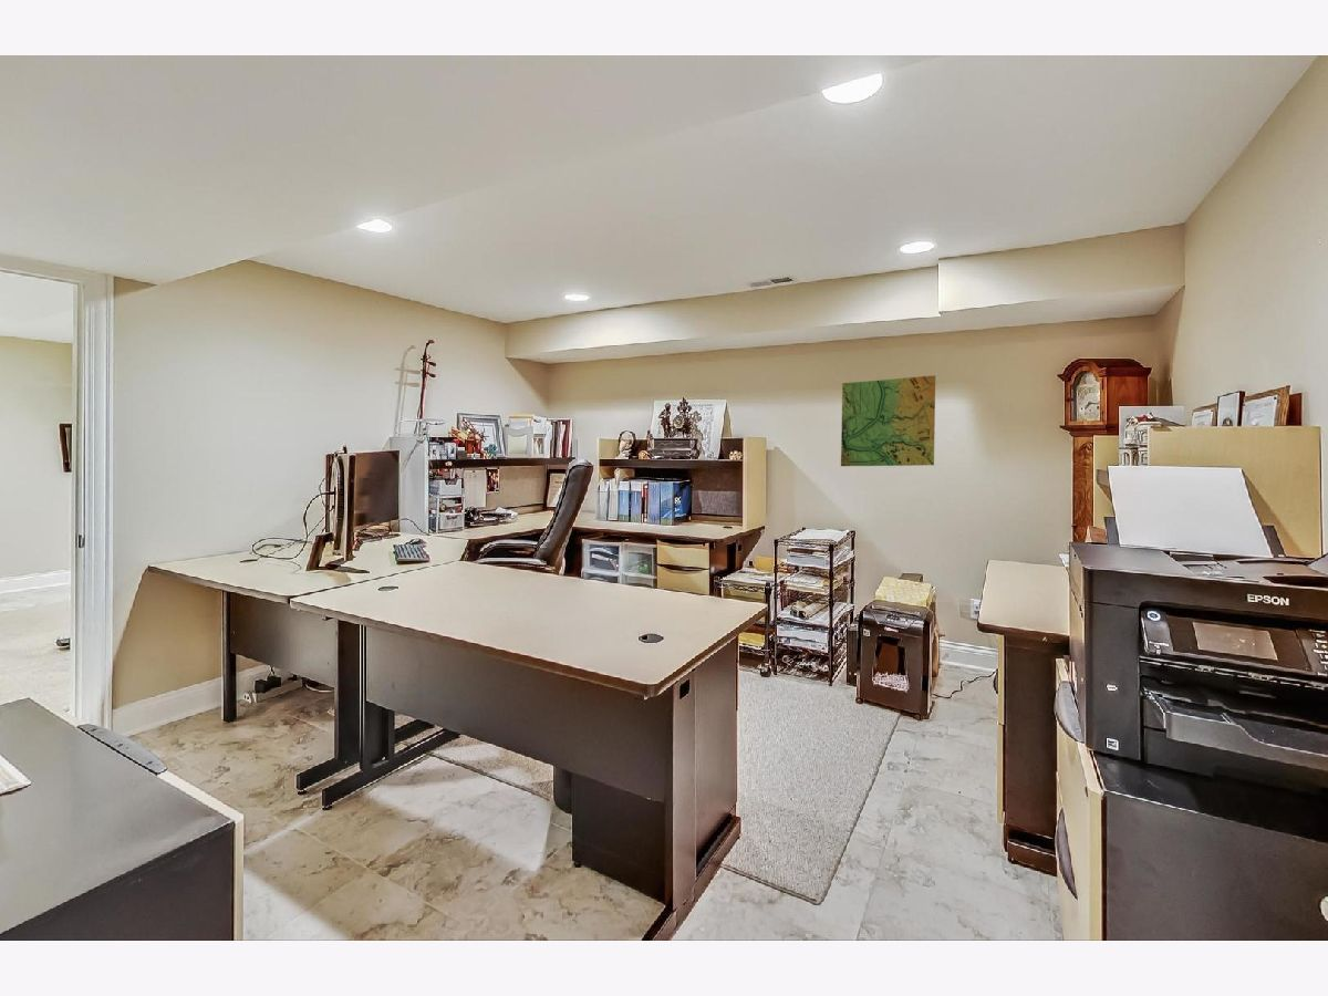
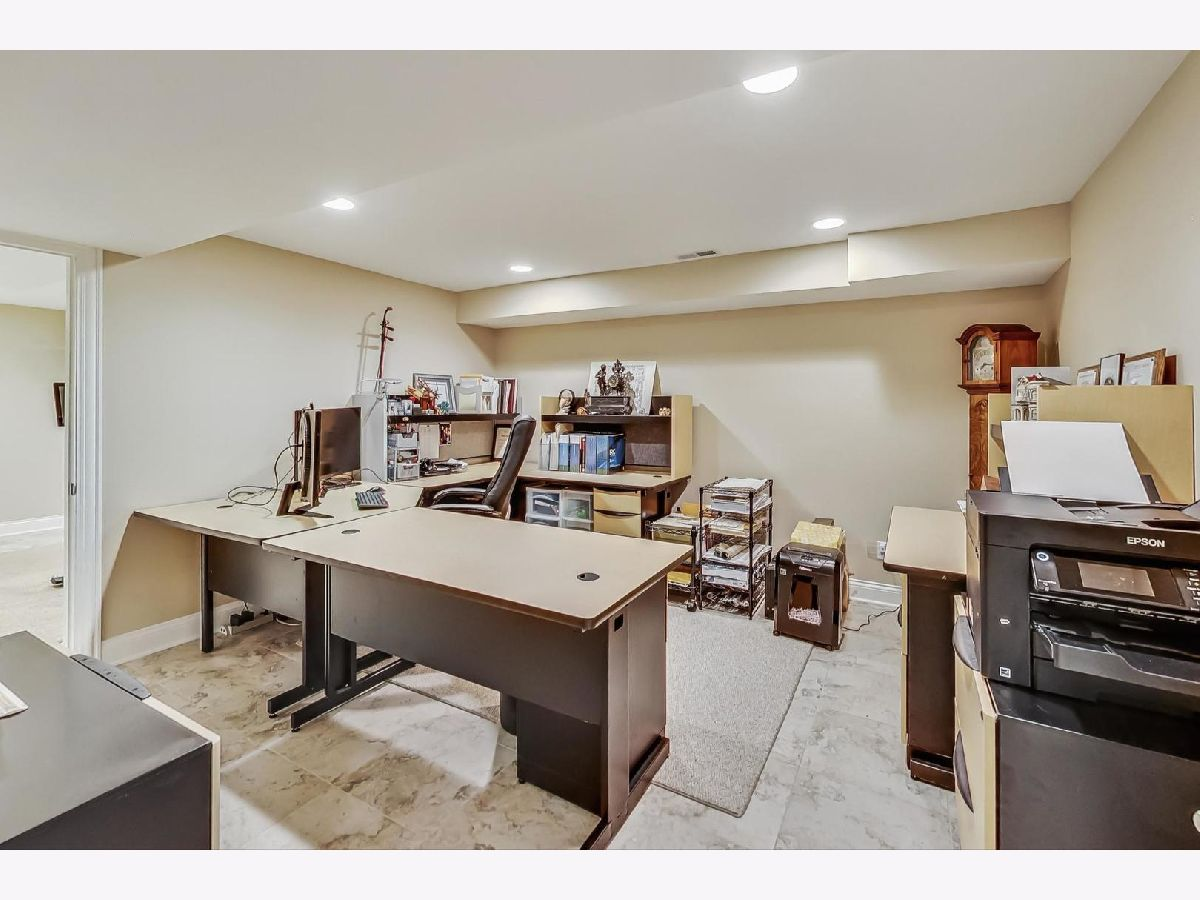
- map (886, 422)
